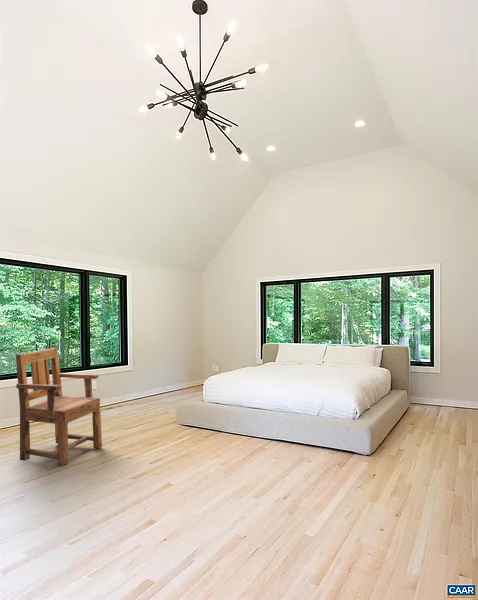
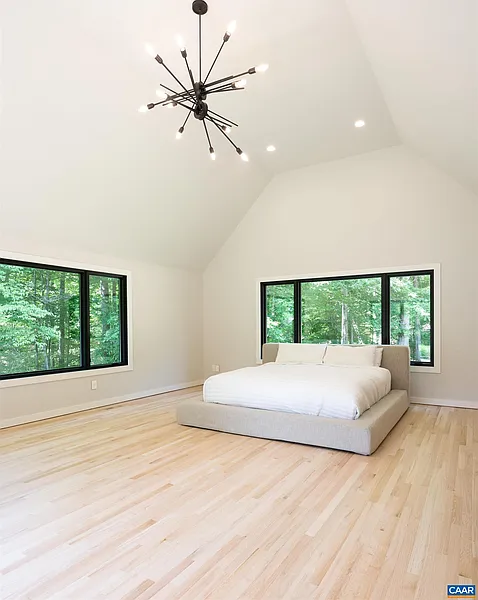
- armchair (59, 402)
